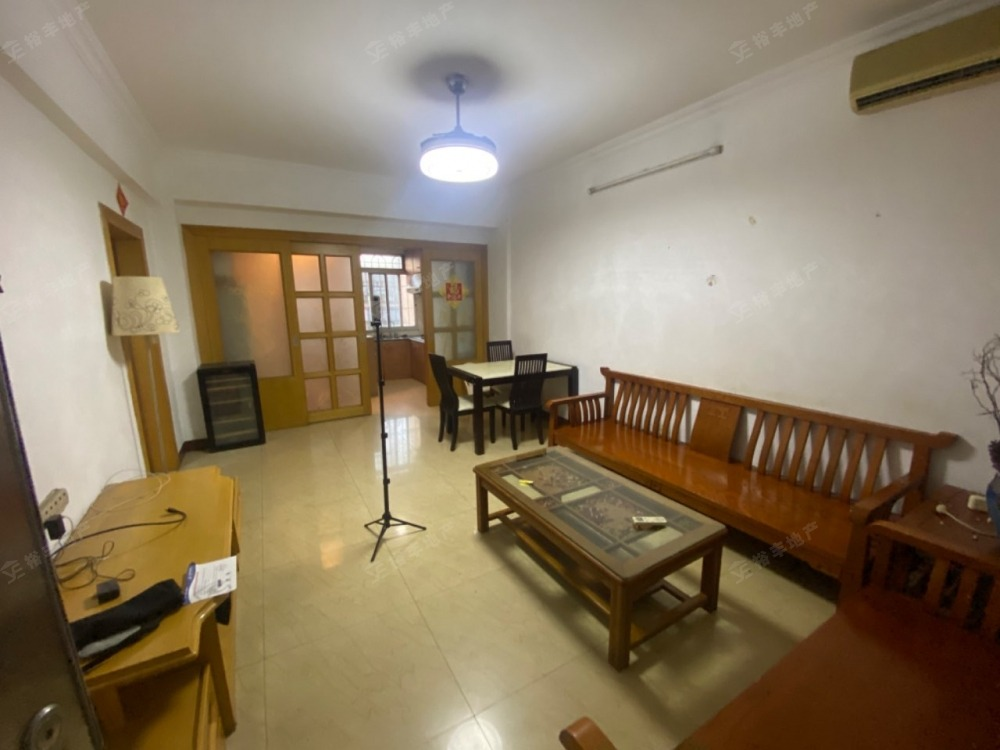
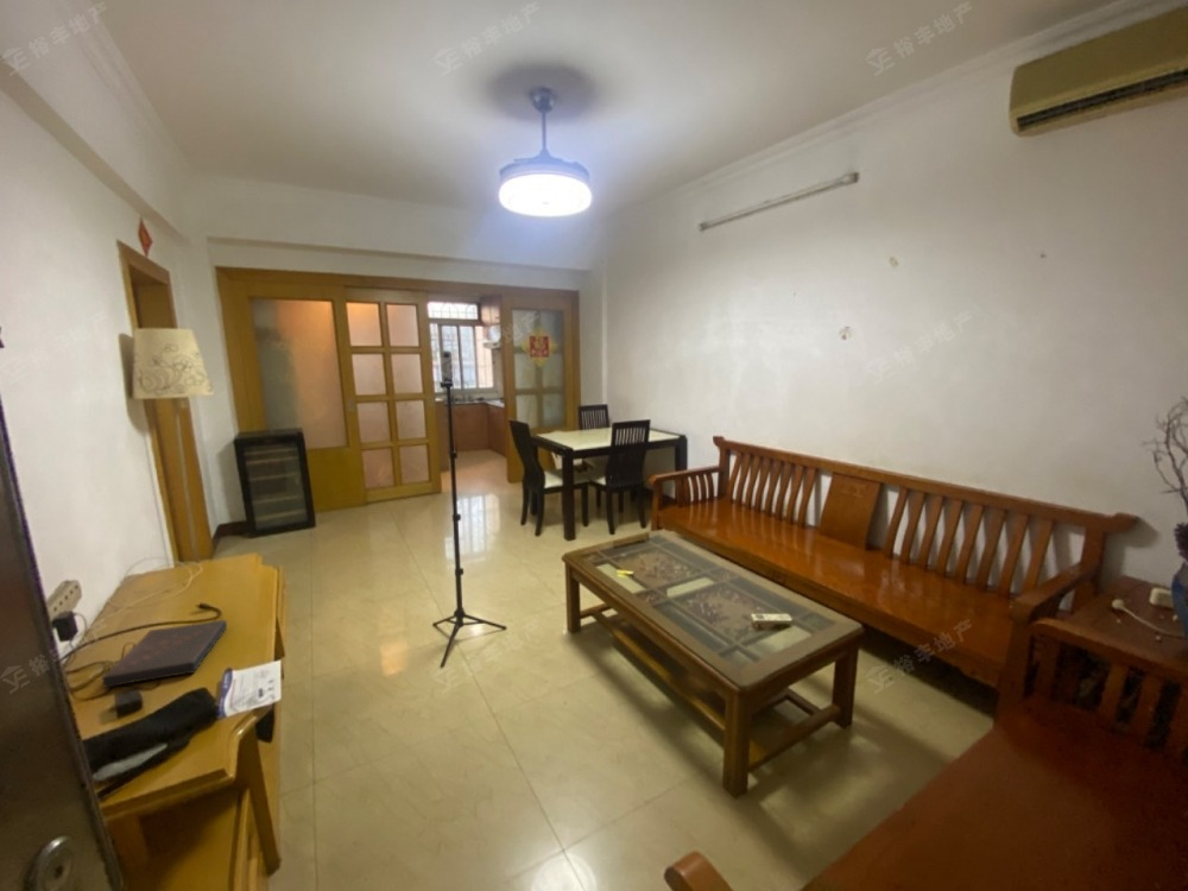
+ book (170, 650)
